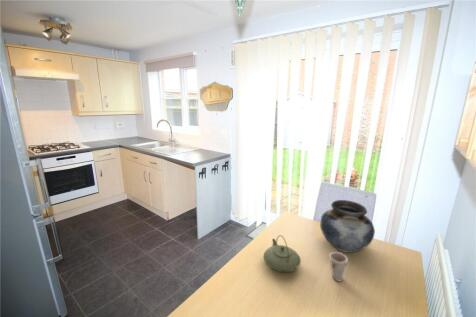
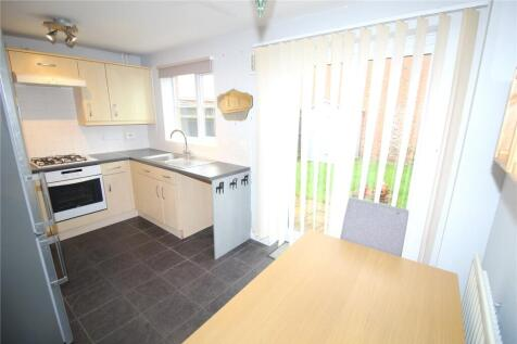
- vase (346, 226)
- cup (336, 267)
- teapot (281, 249)
